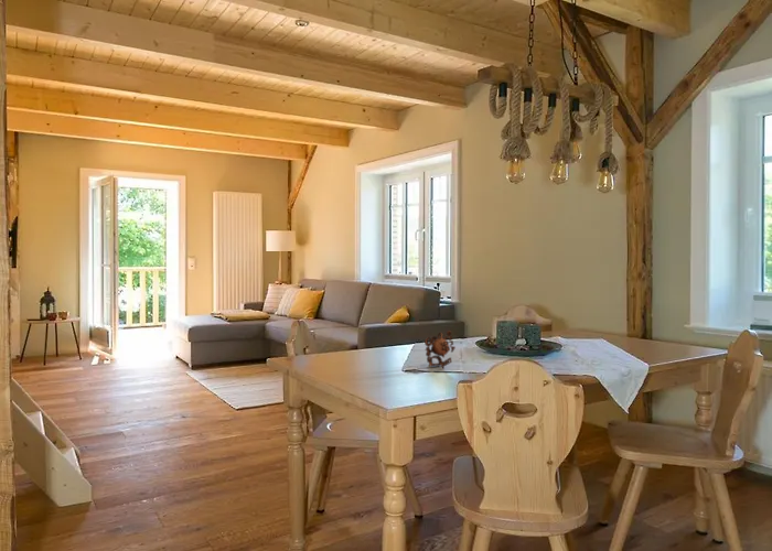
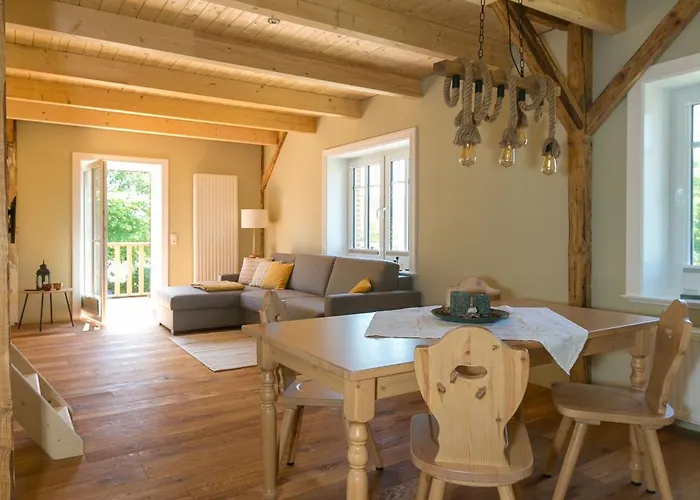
- teapot (440, 348)
